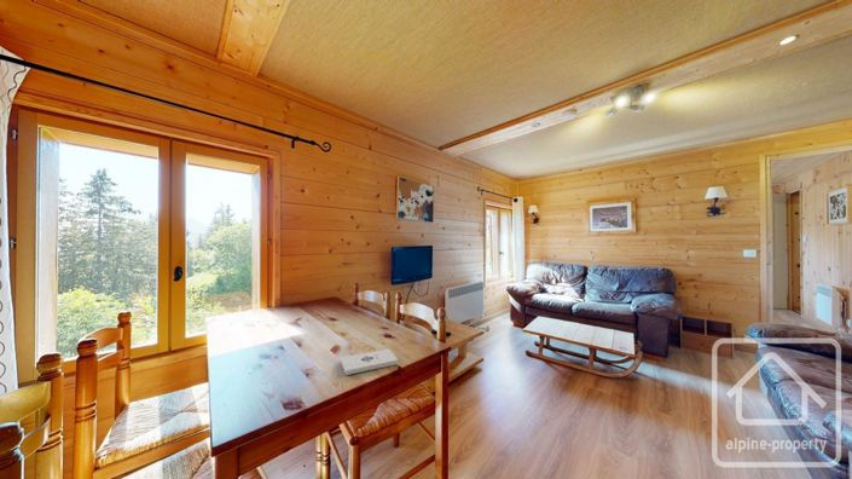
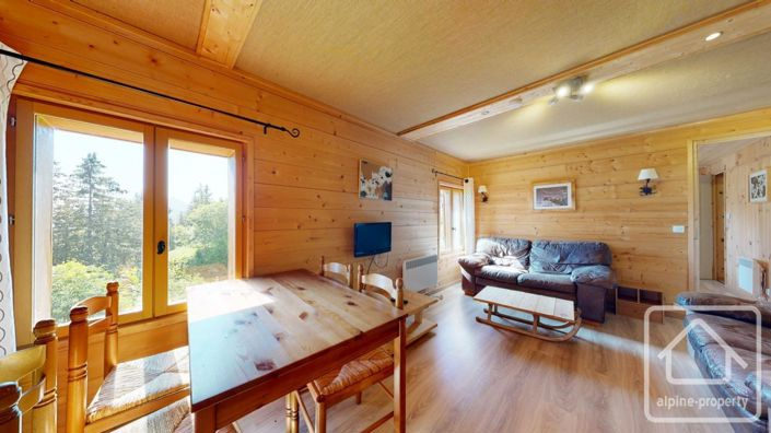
- notepad (369, 360)
